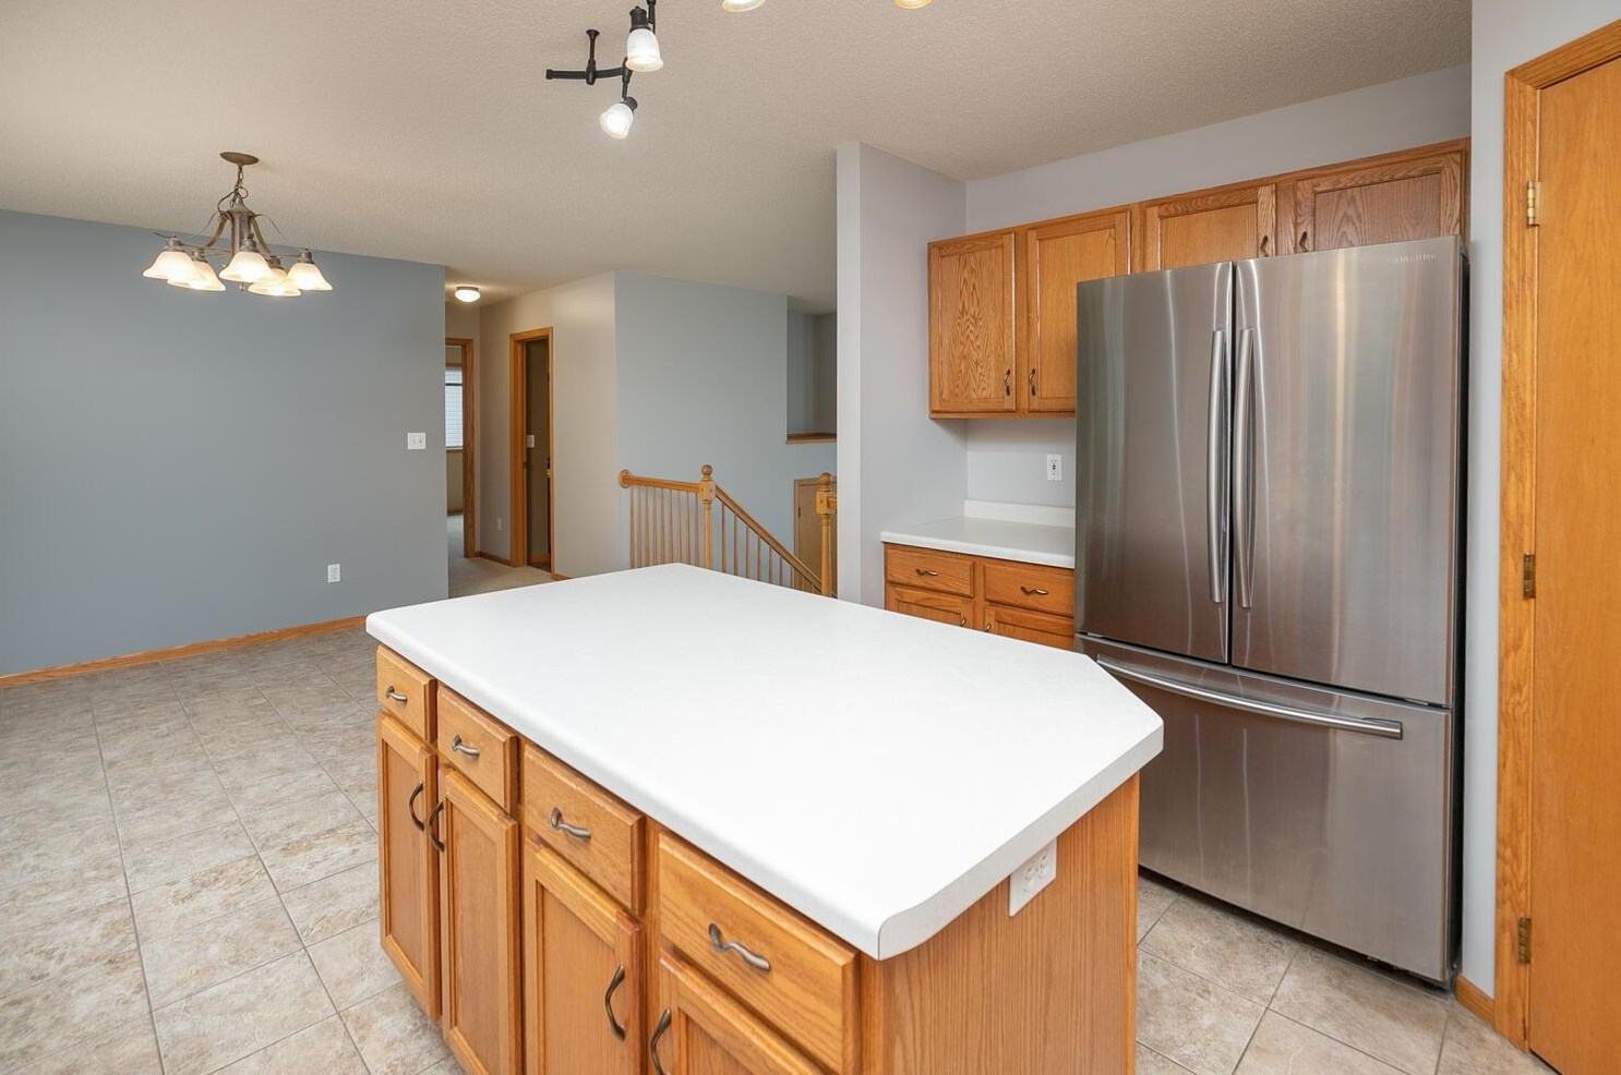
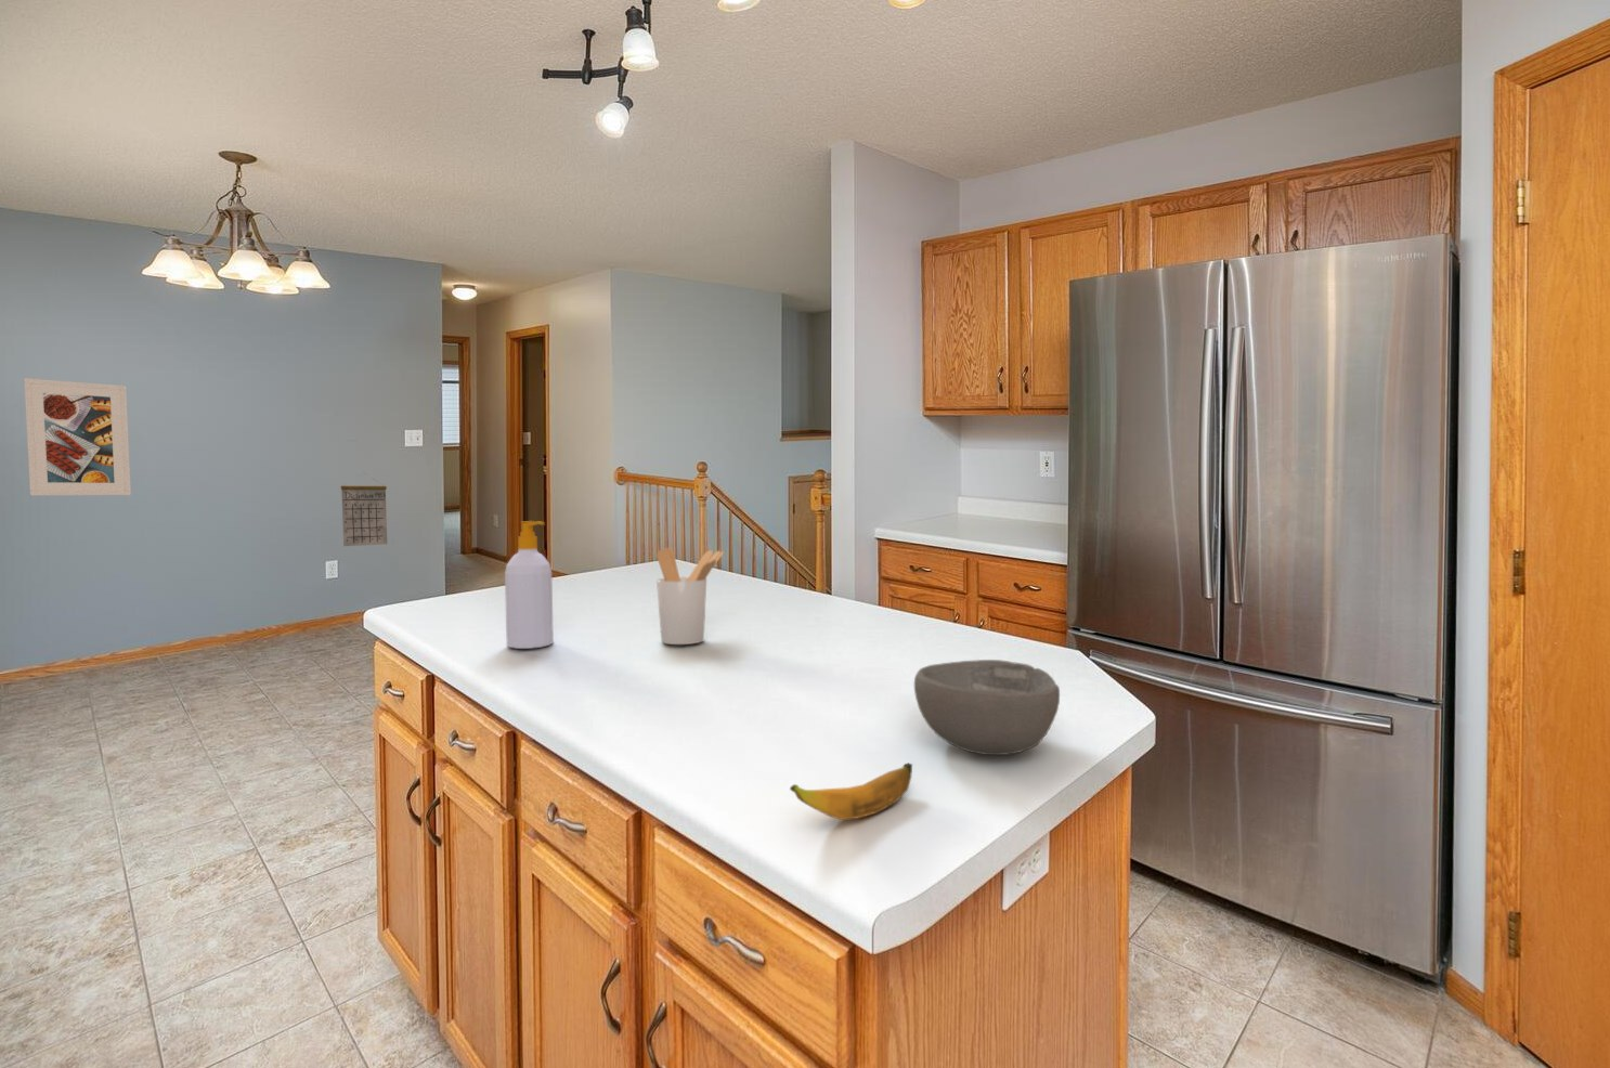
+ bowl (986, 709)
+ calendar (363, 508)
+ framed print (79, 439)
+ banana (854, 789)
+ utensil holder (691, 594)
+ soap bottle (530, 583)
